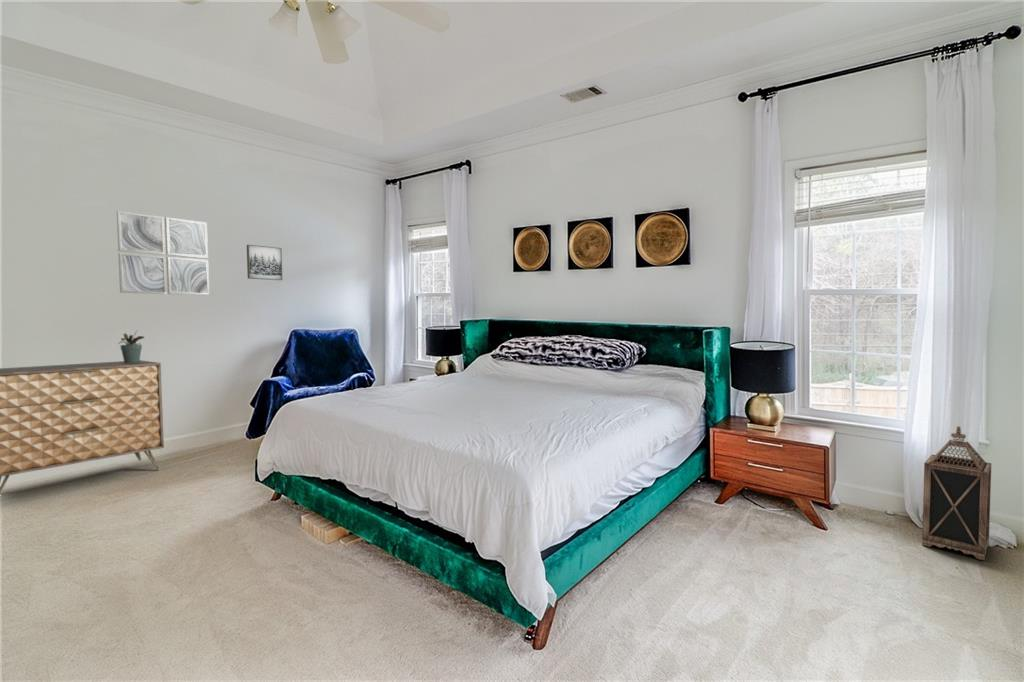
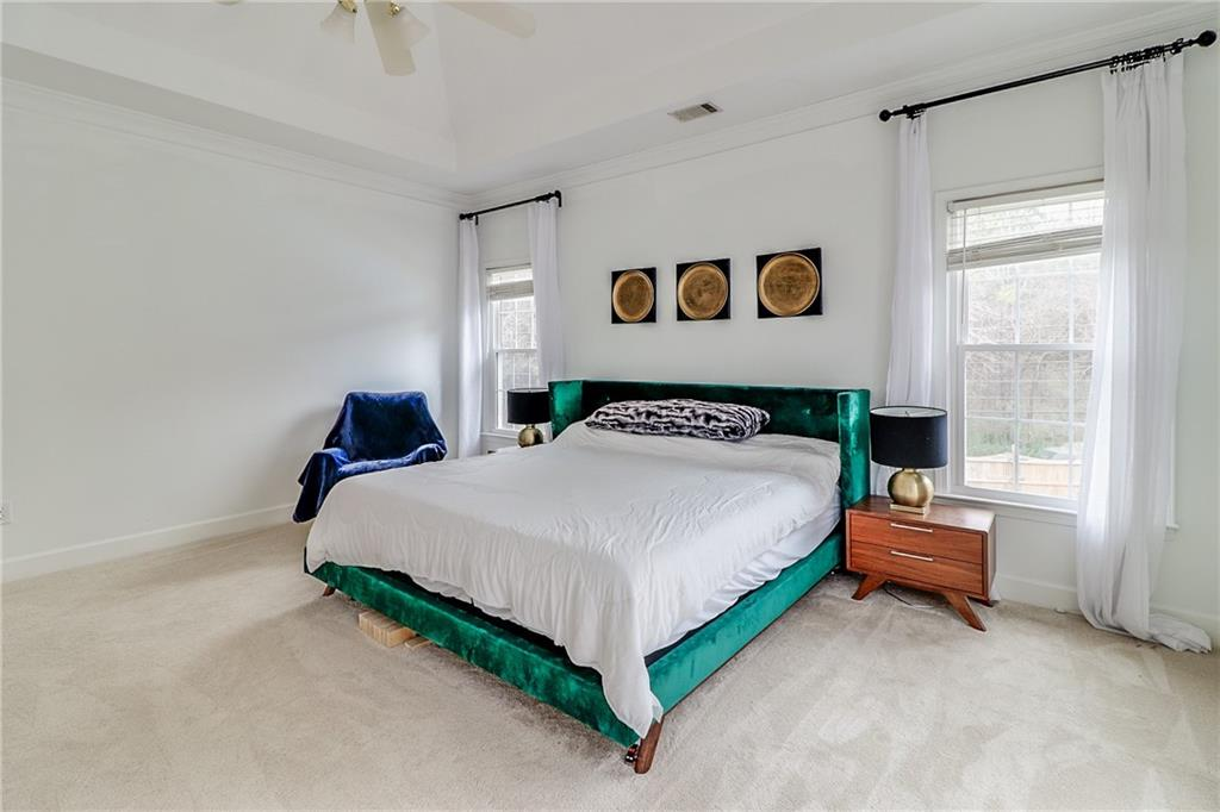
- wall art (166, 254)
- potted plant (134, 345)
- lantern (957, 486)
- dresser (74, 423)
- wall art (264, 262)
